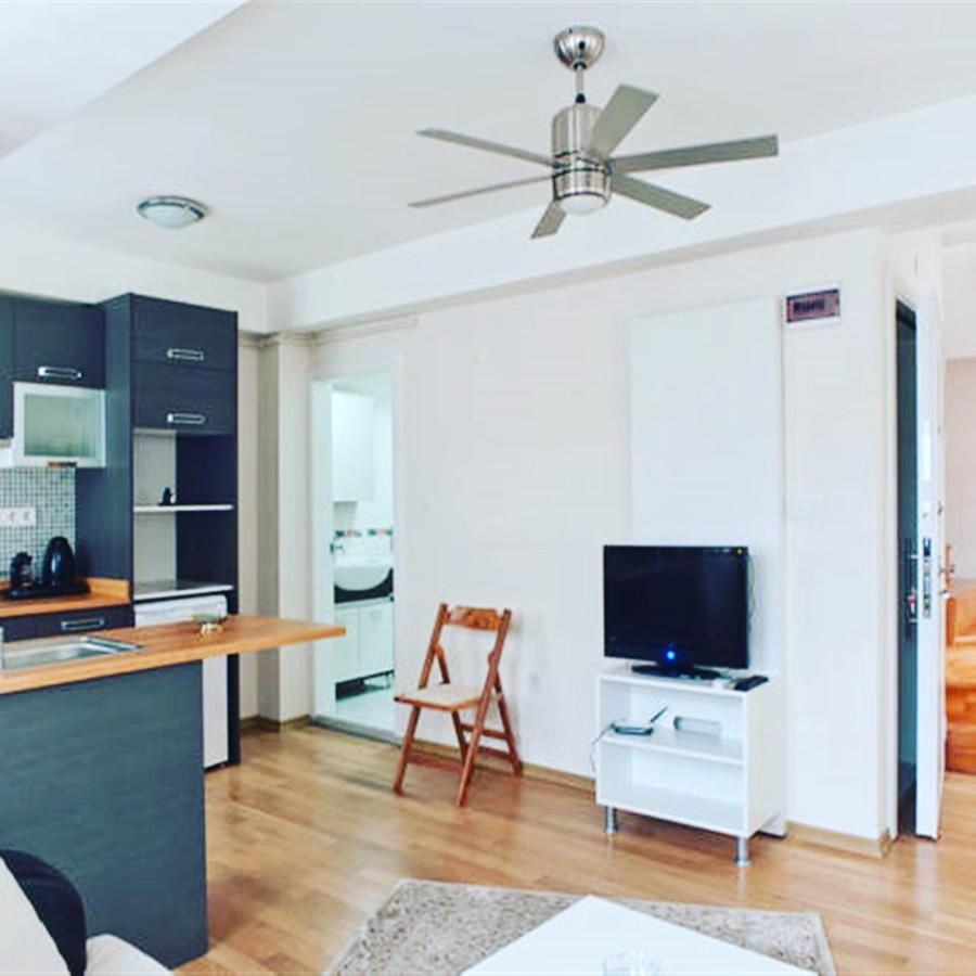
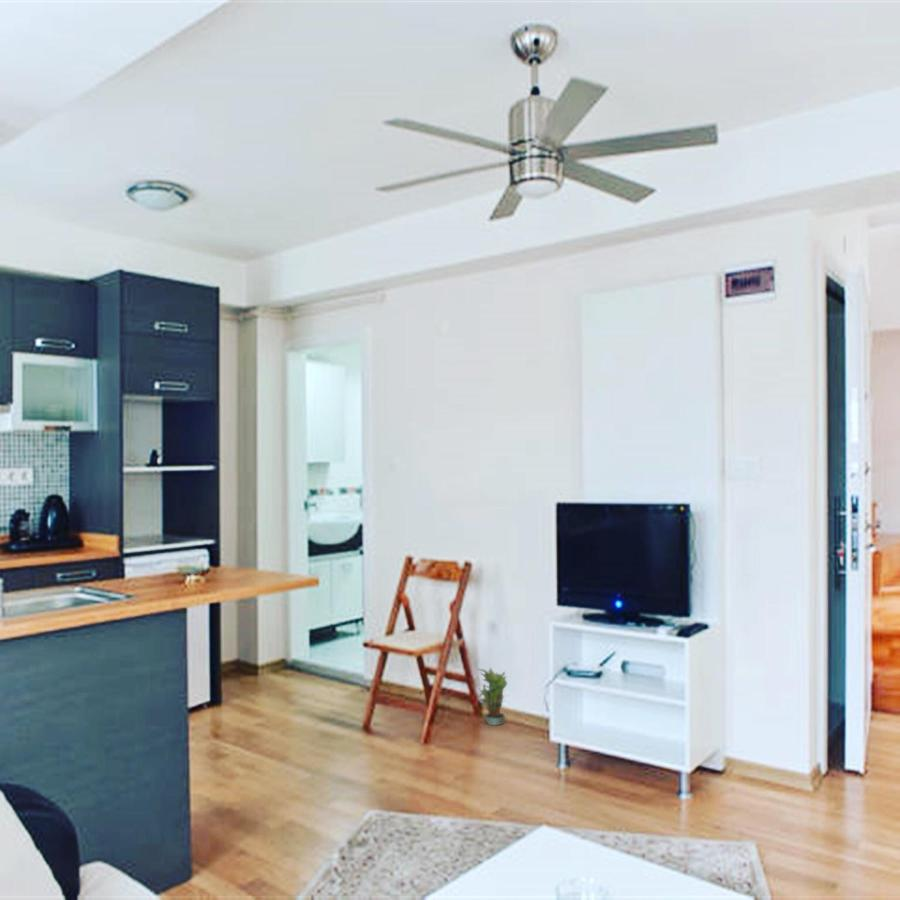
+ potted plant (490, 694)
